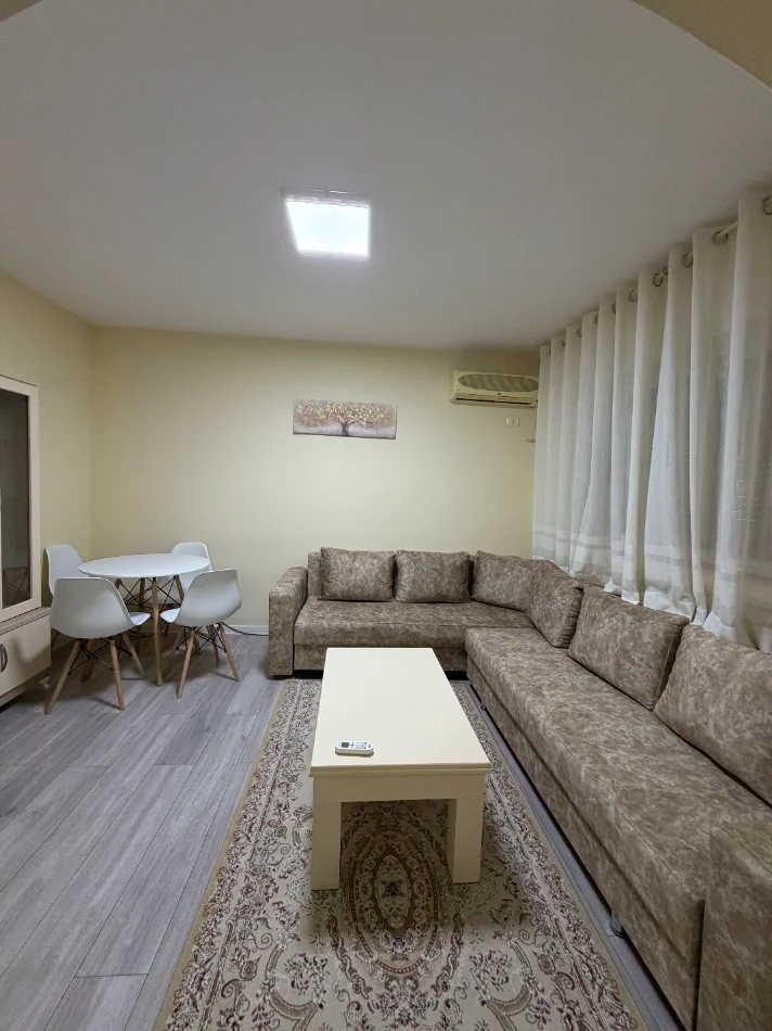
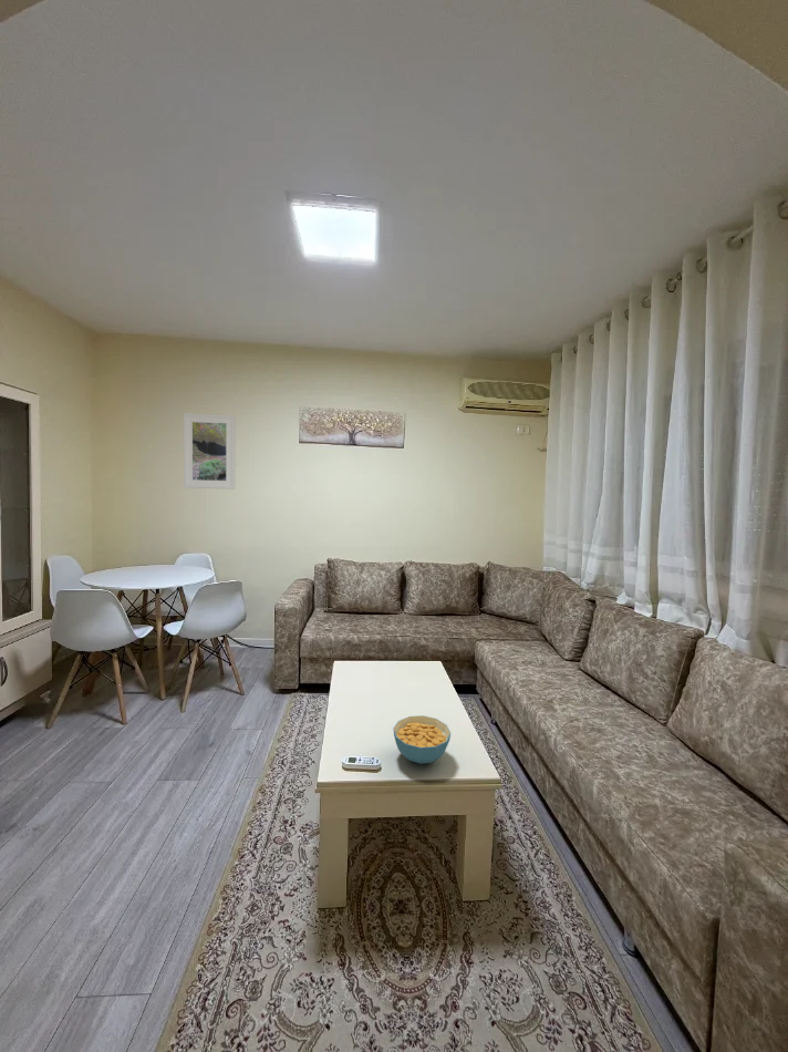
+ cereal bowl (421, 744)
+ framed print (209, 451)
